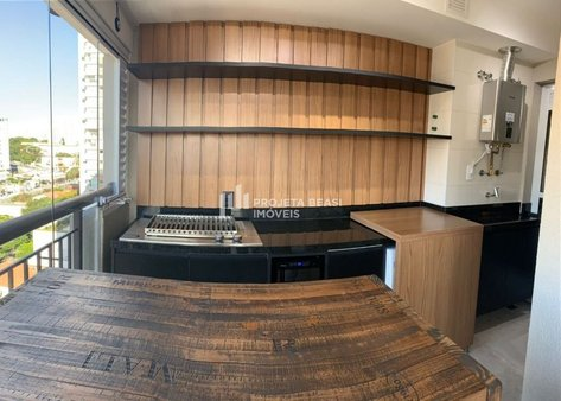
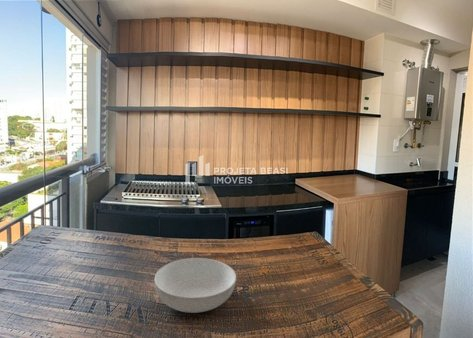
+ serving bowl (195, 286)
